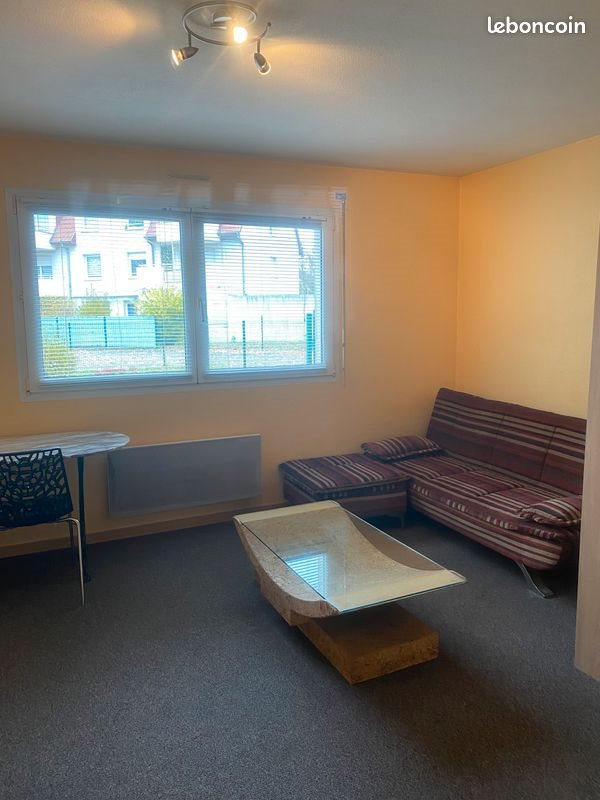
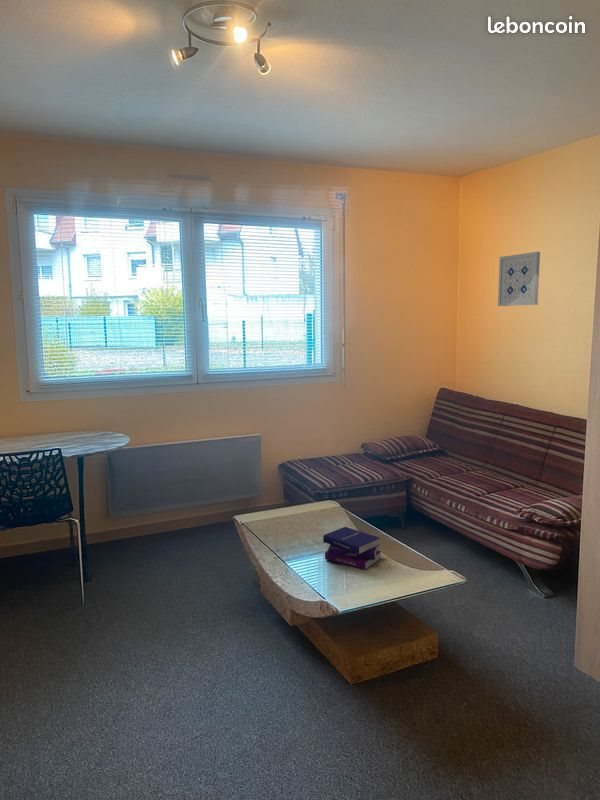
+ wall art (518, 280)
+ book (353, 547)
